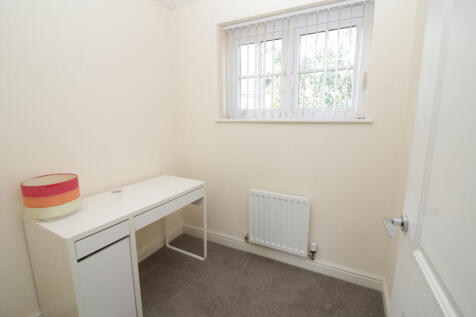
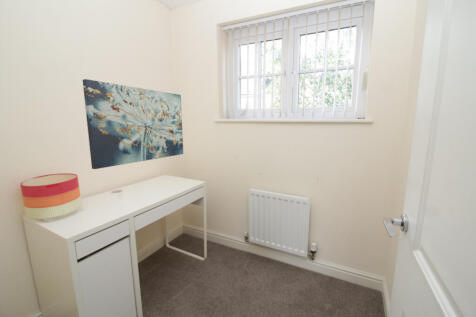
+ wall art (144, 125)
